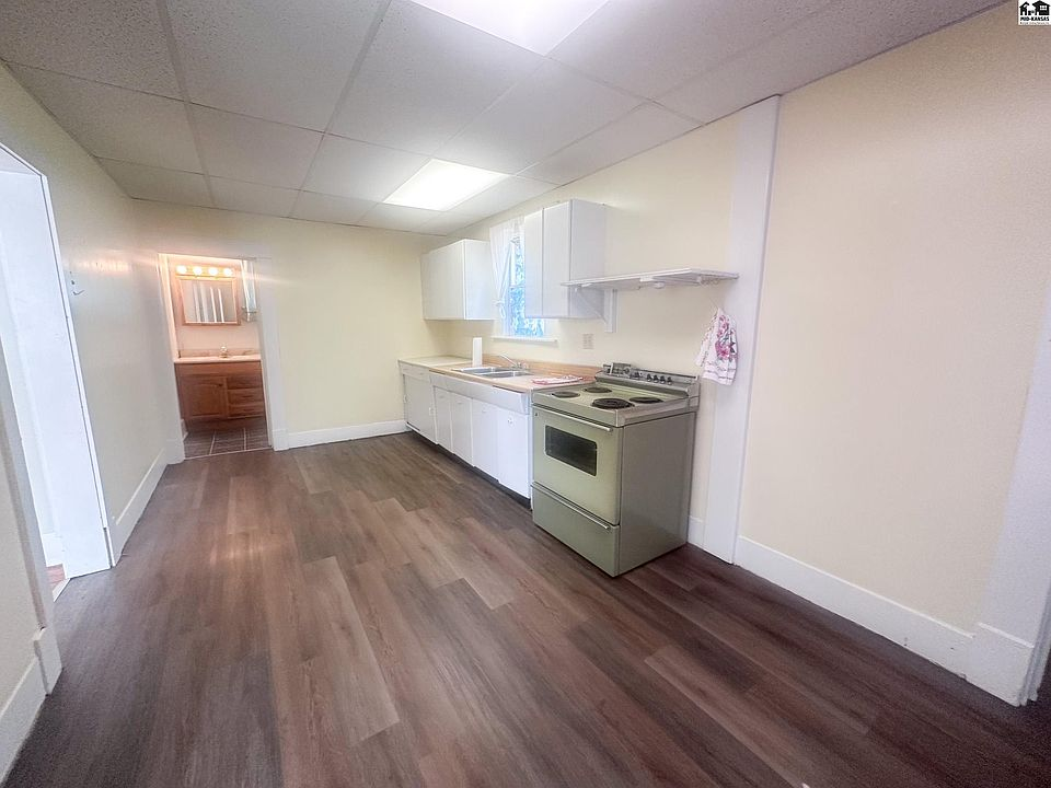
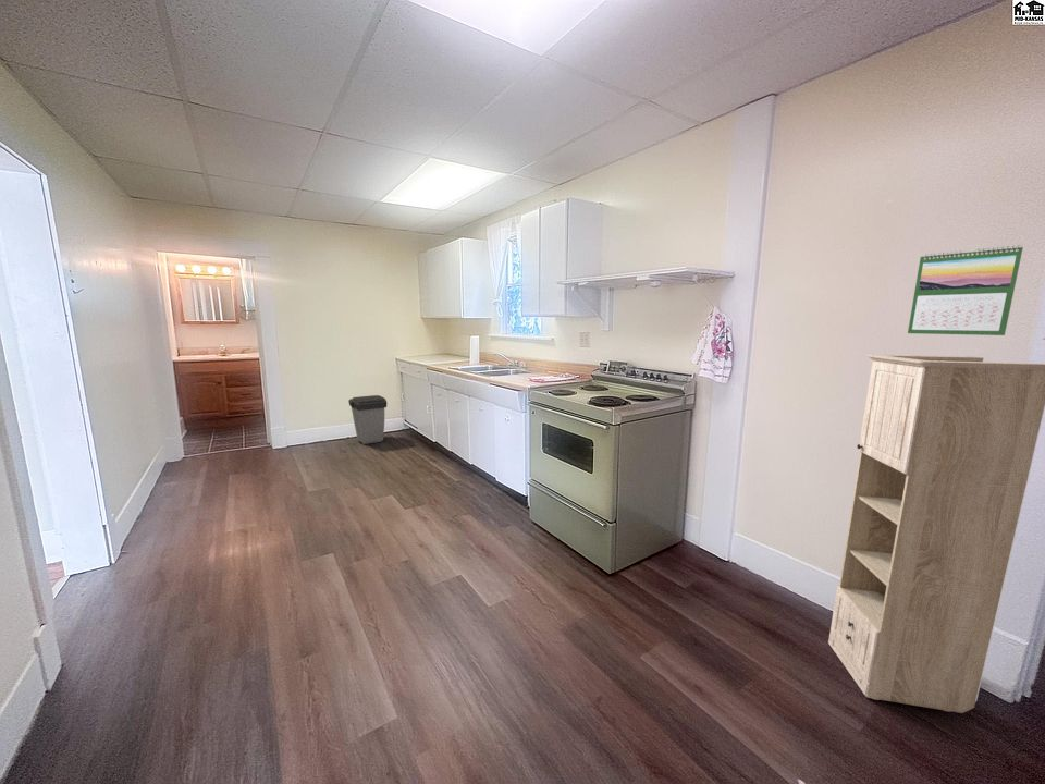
+ calendar (960, 292)
+ storage cabinet (919, 528)
+ trash can (368, 418)
